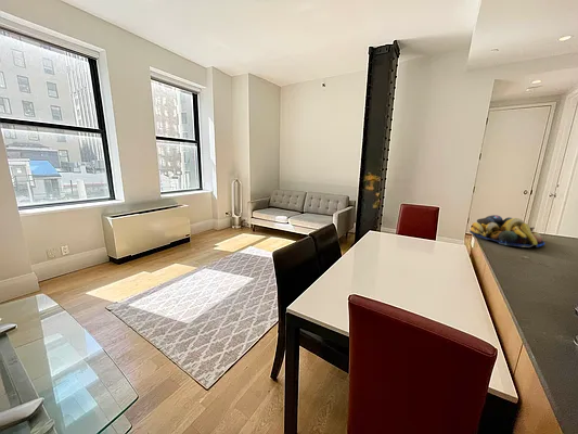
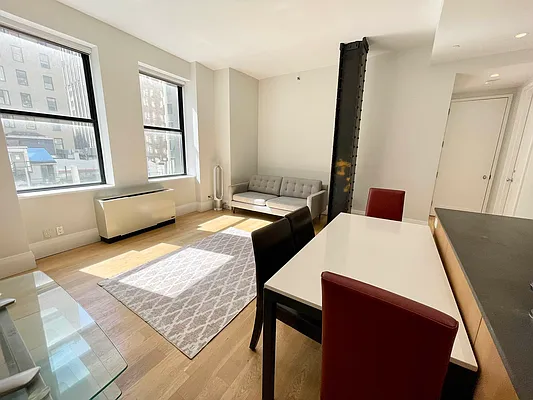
- fruit bowl (506, 228)
